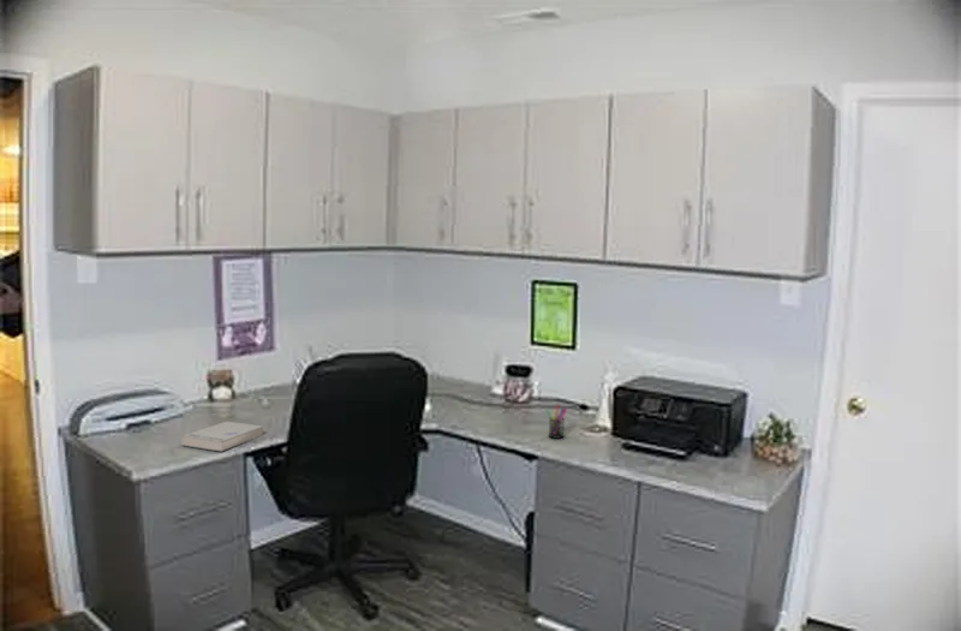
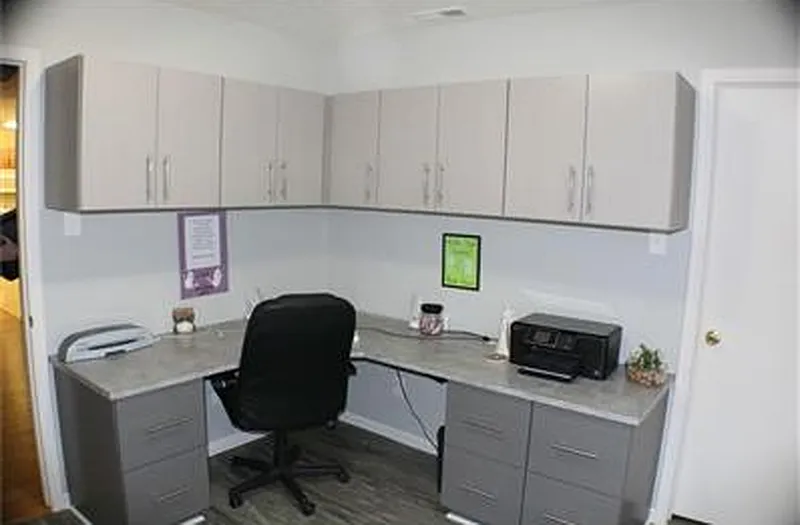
- book (223, 435)
- pen holder (555, 419)
